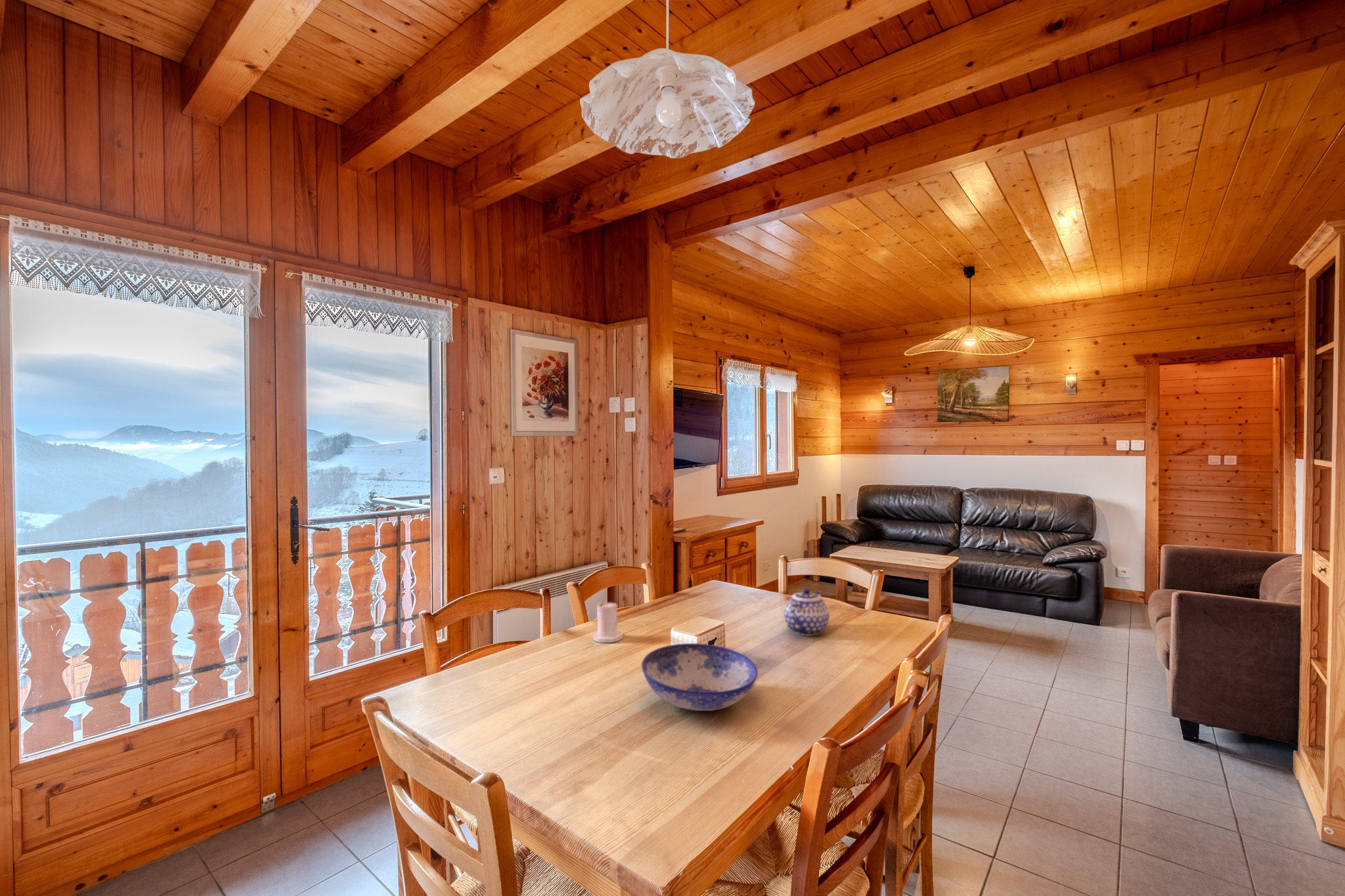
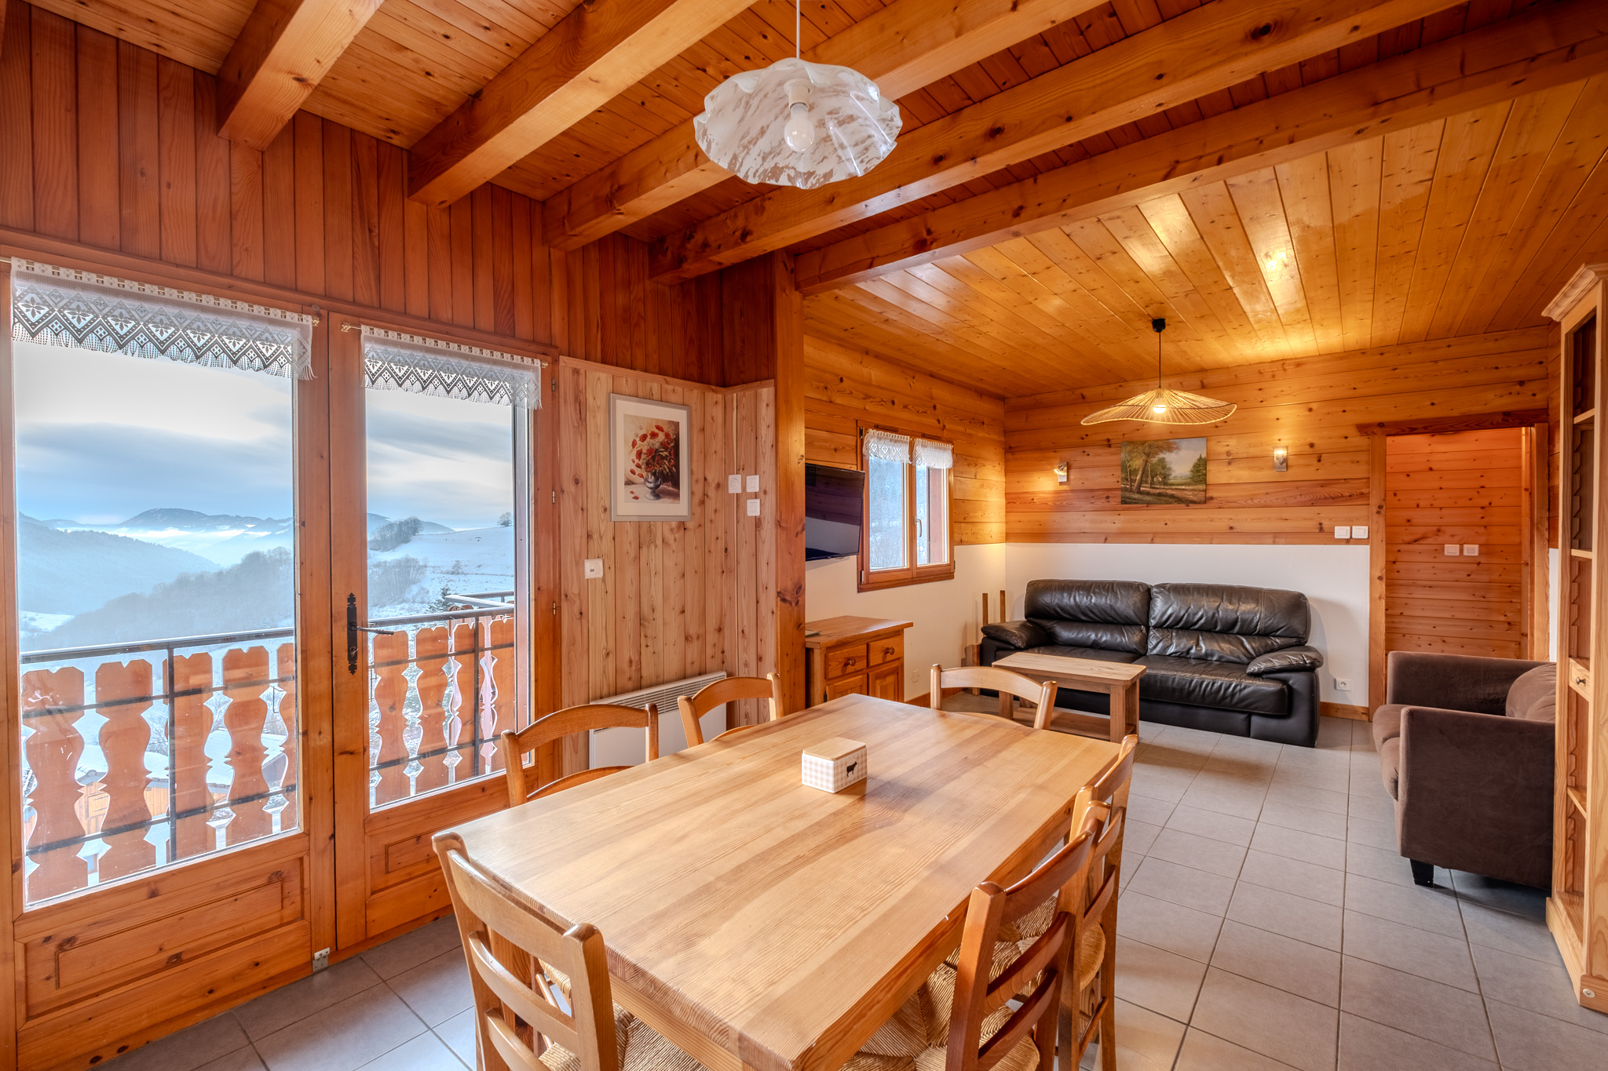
- candle (607, 619)
- ceramic bowl (699, 680)
- teapot (806, 609)
